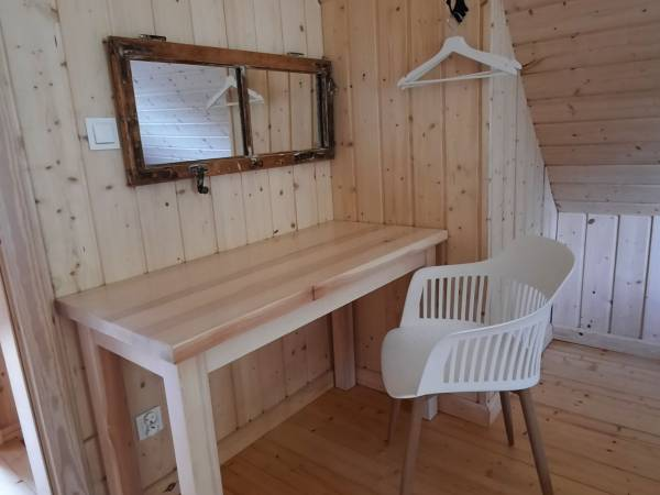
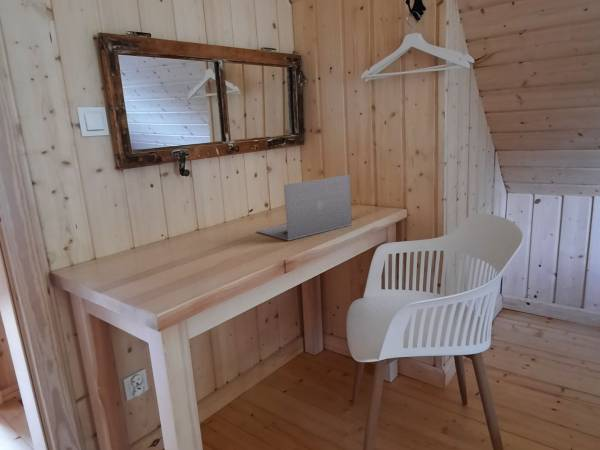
+ laptop (302, 203)
